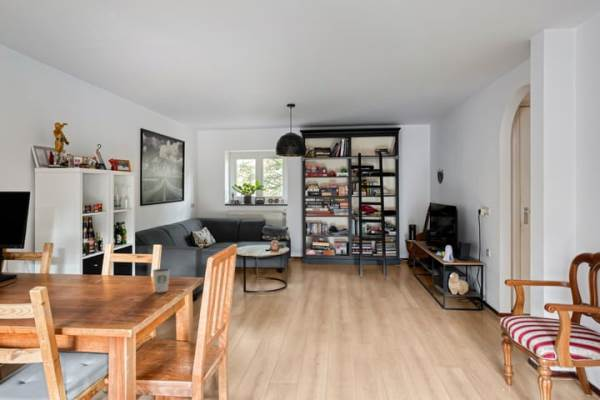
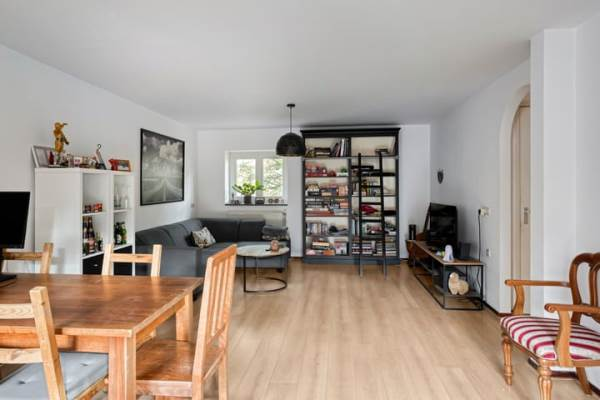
- dixie cup (161, 280)
